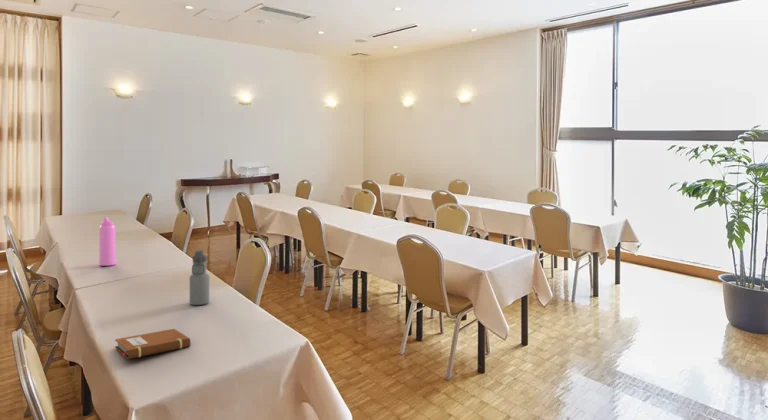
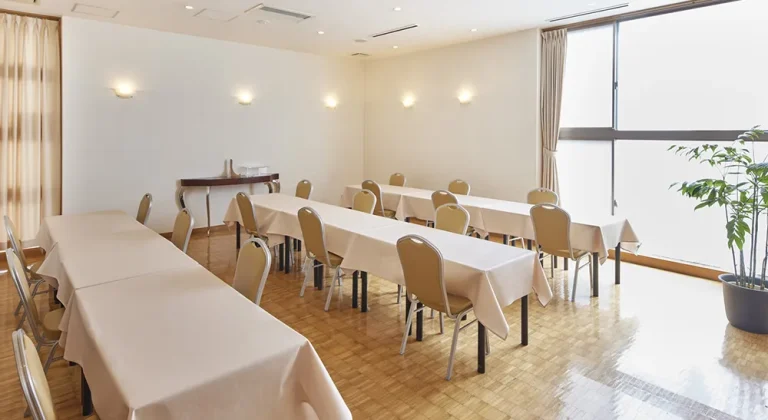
- notebook (151, 343)
- water bottle (199, 277)
- water bottle (107, 241)
